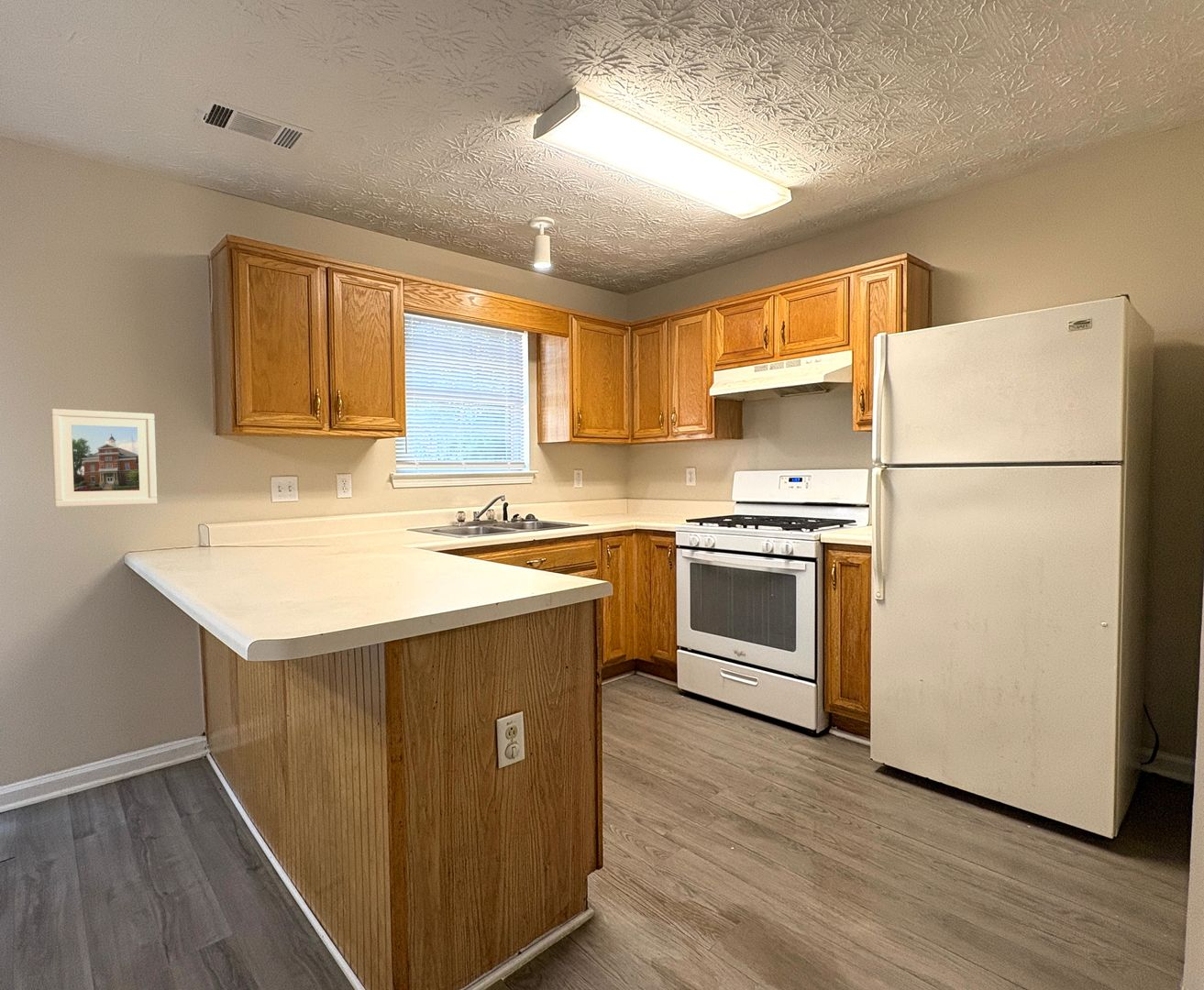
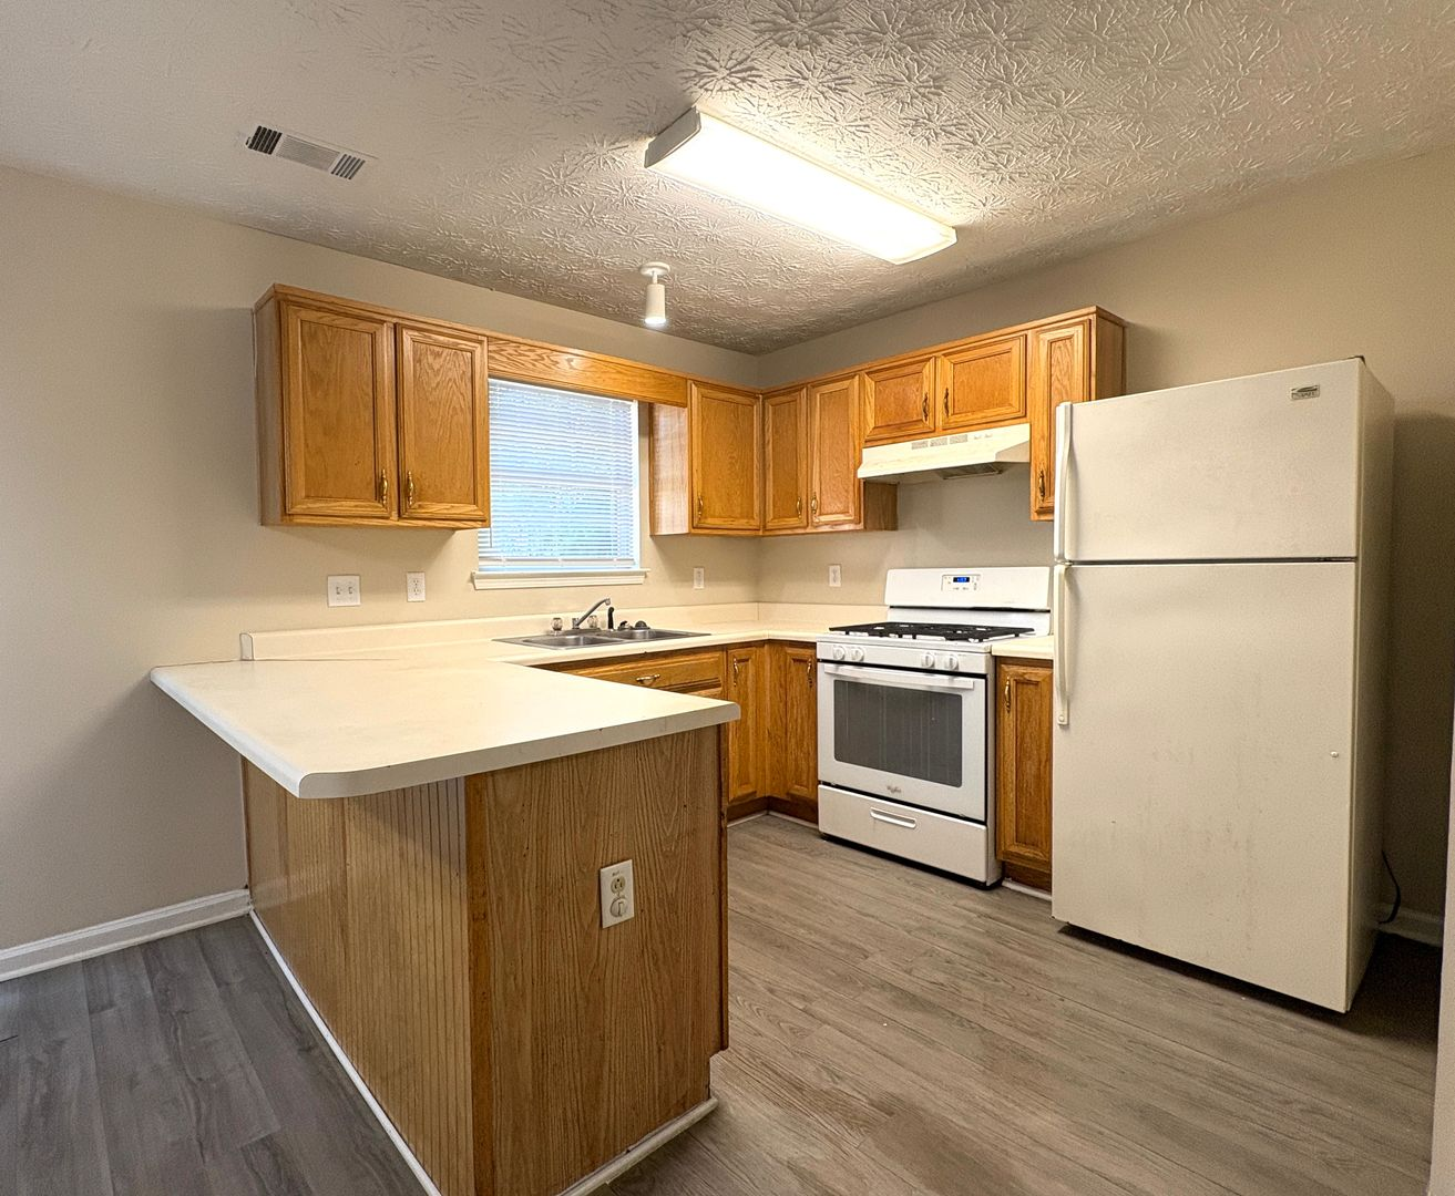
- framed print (106, 458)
